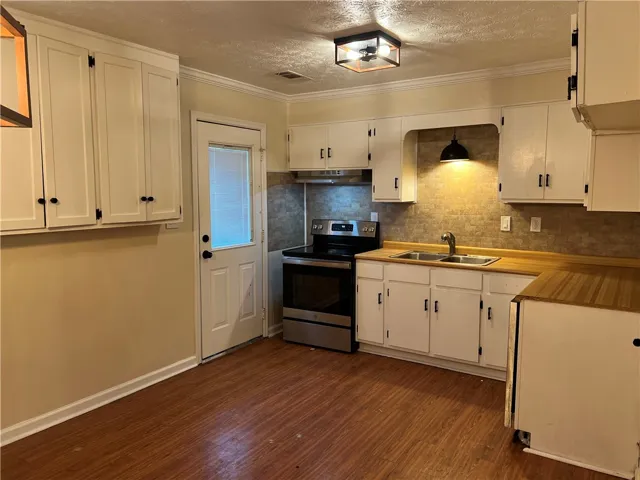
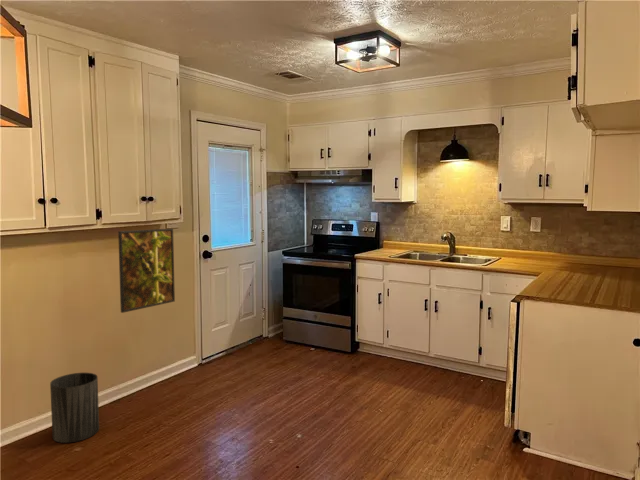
+ trash can (75, 406)
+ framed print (148, 268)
